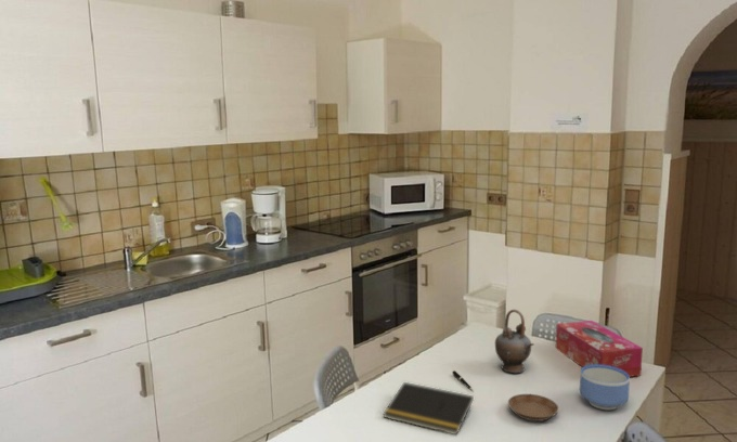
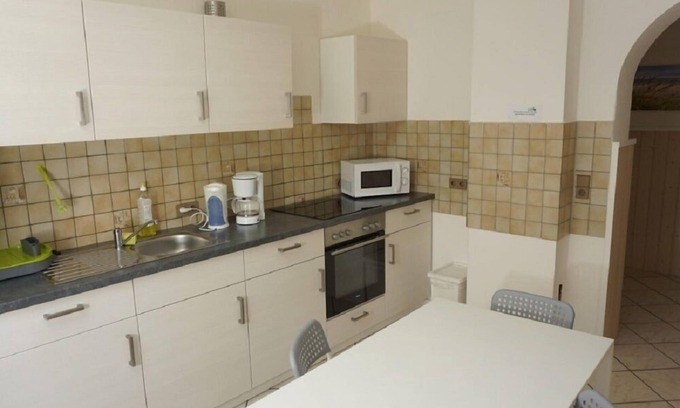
- bowl (604, 388)
- tissue box (596, 348)
- pen (463, 380)
- notepad (428, 406)
- saucer (532, 408)
- teapot (516, 340)
